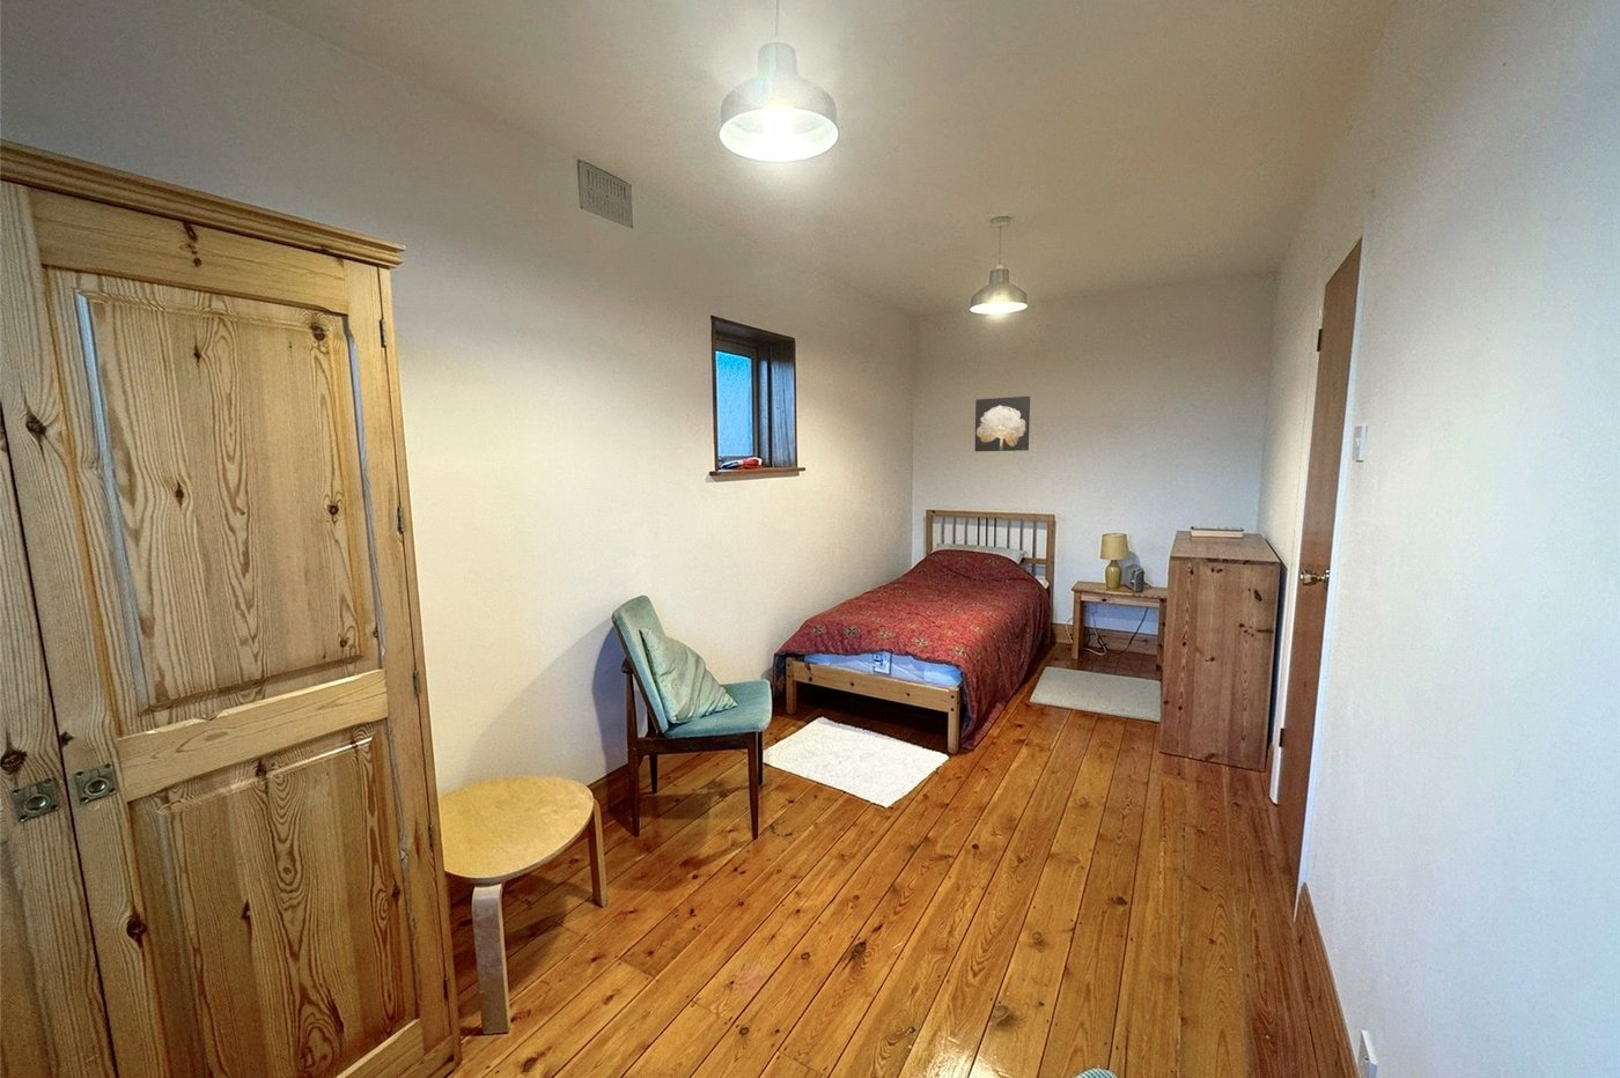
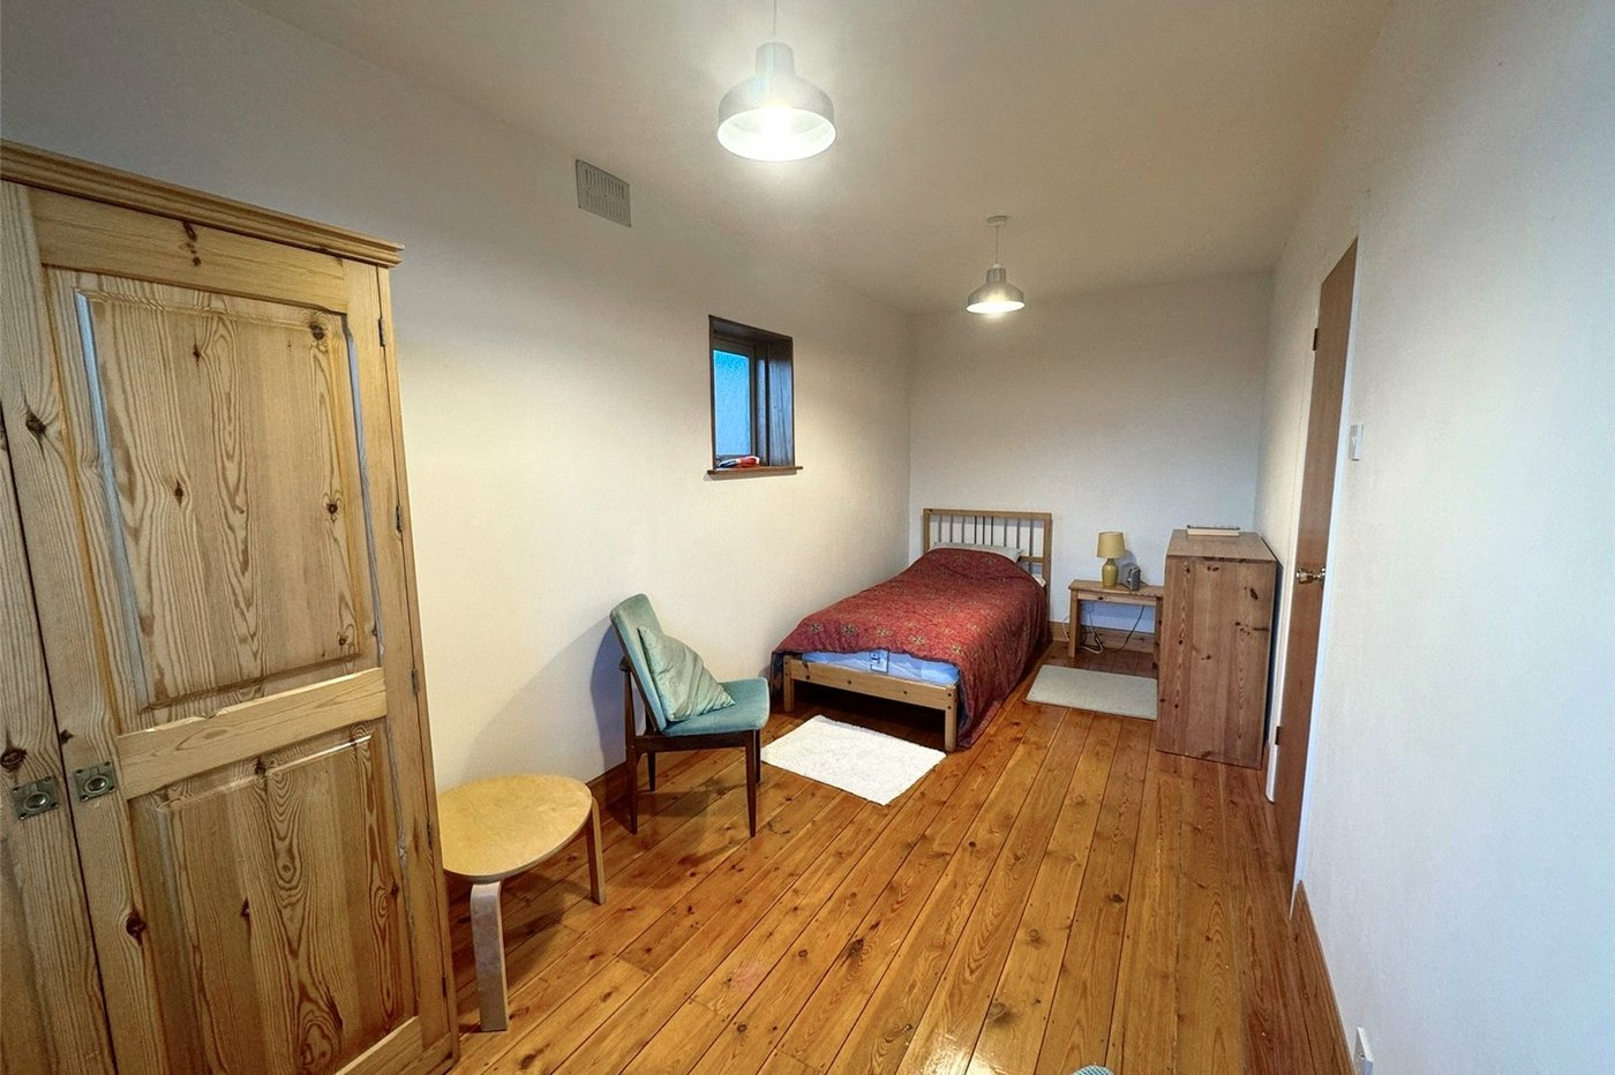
- wall art (1001, 425)
